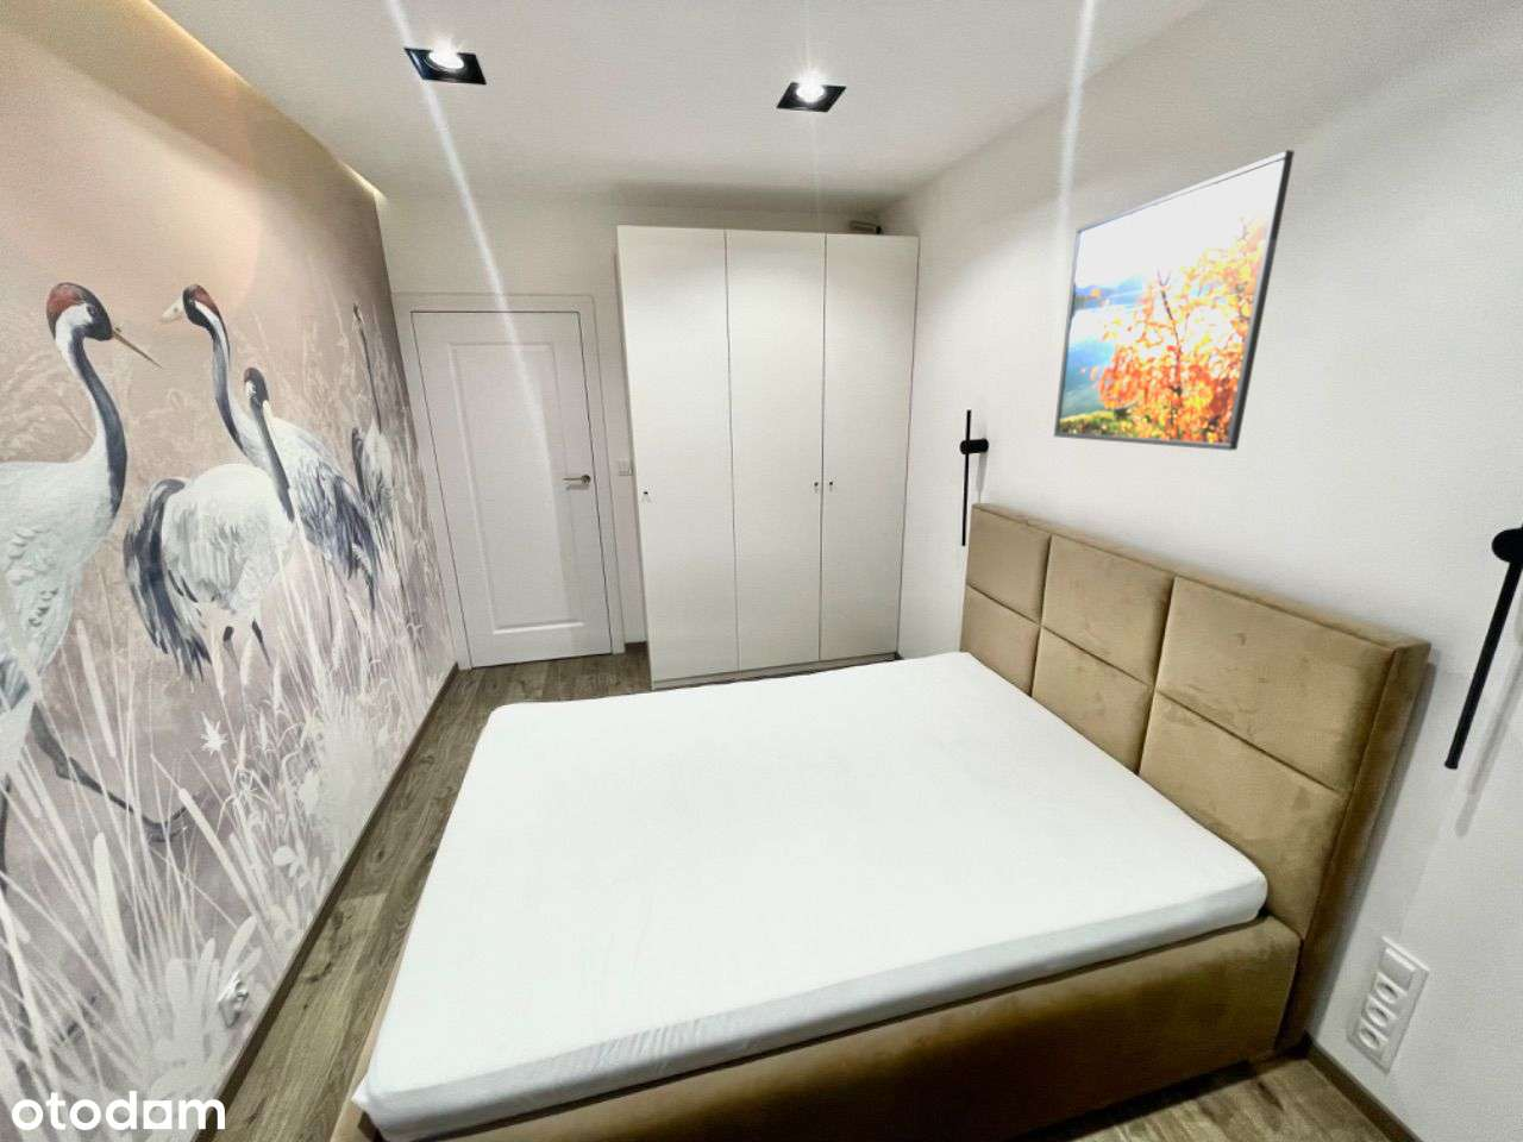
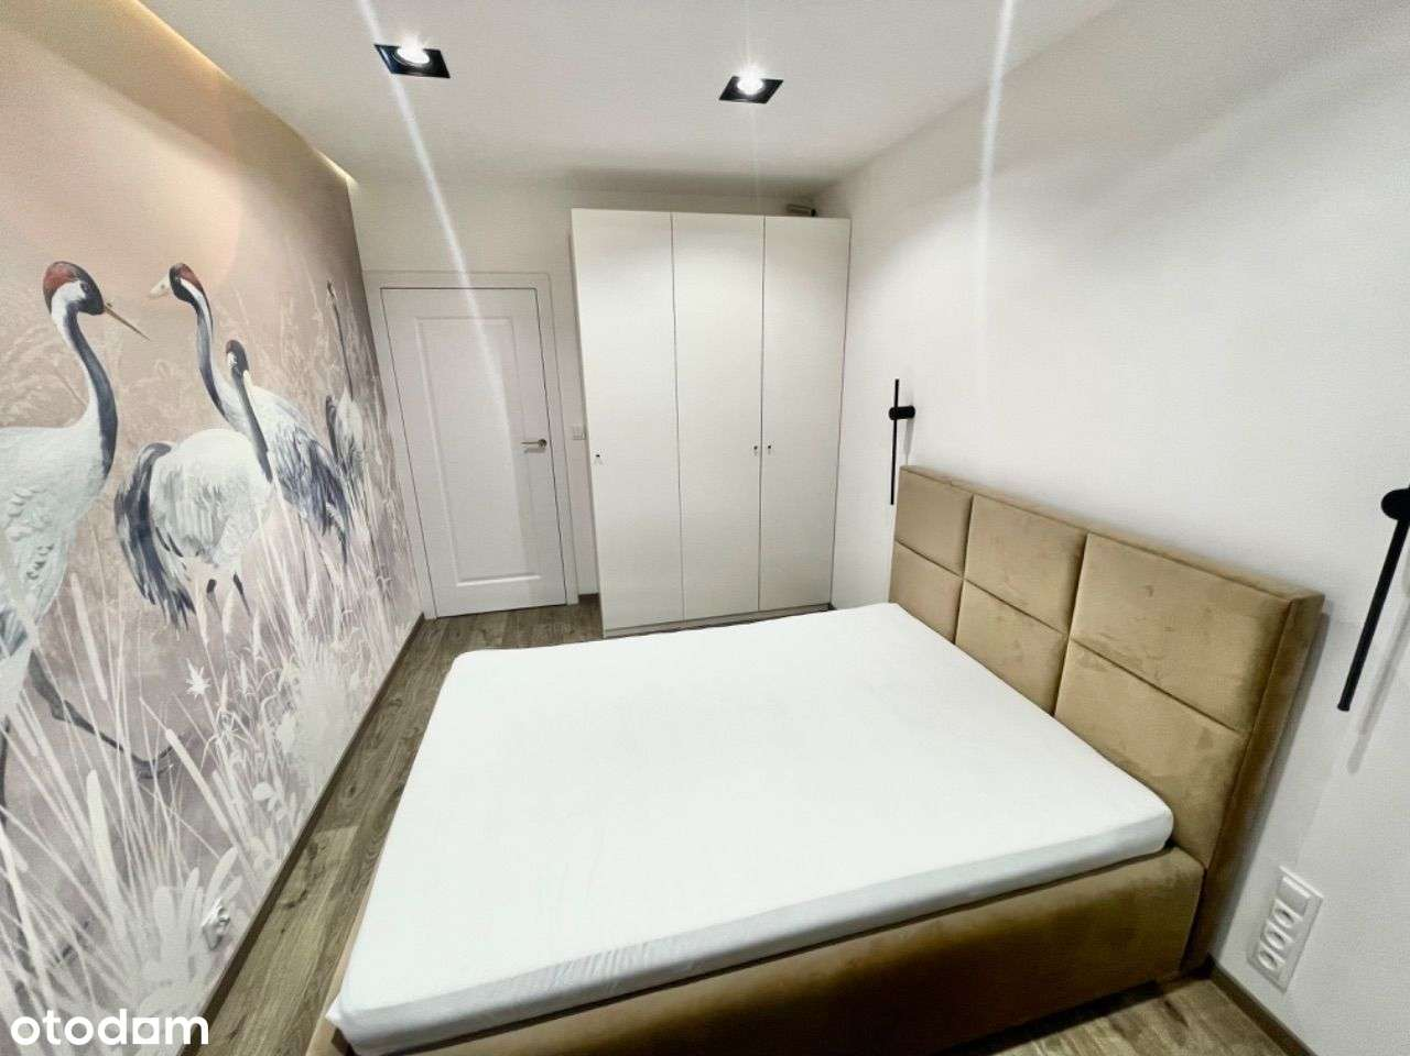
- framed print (1146, 325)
